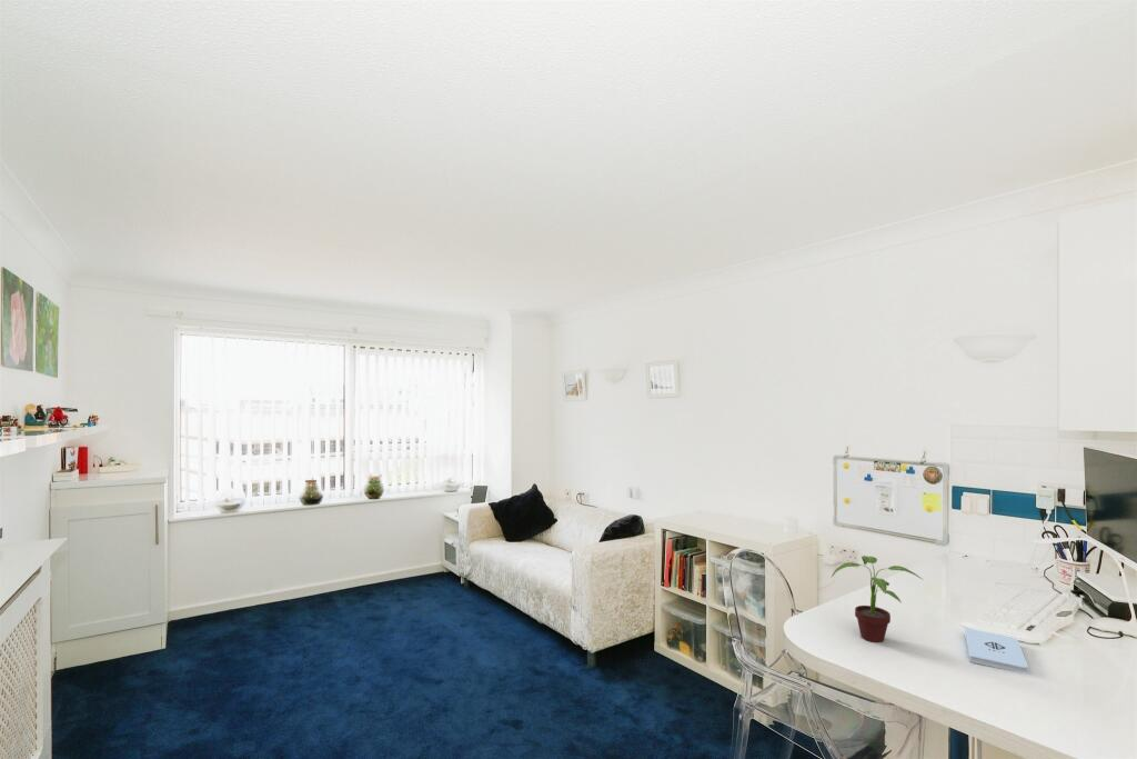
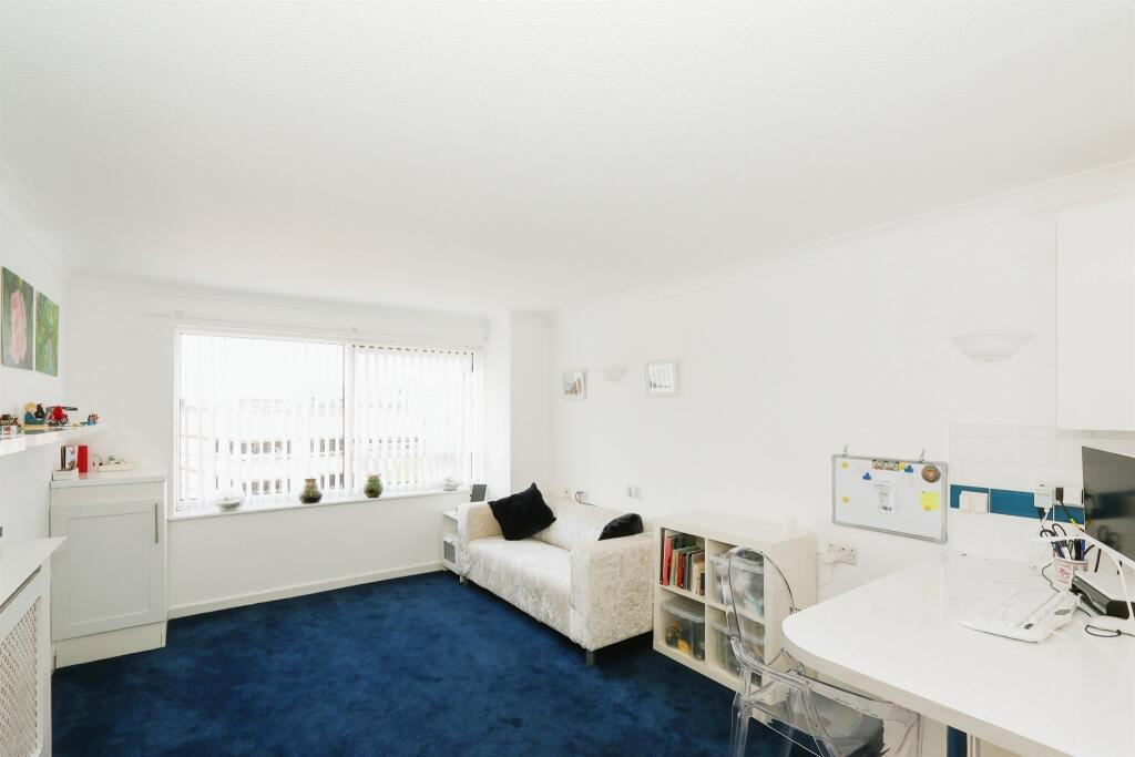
- potted plant (875, 600)
- notepad (994, 649)
